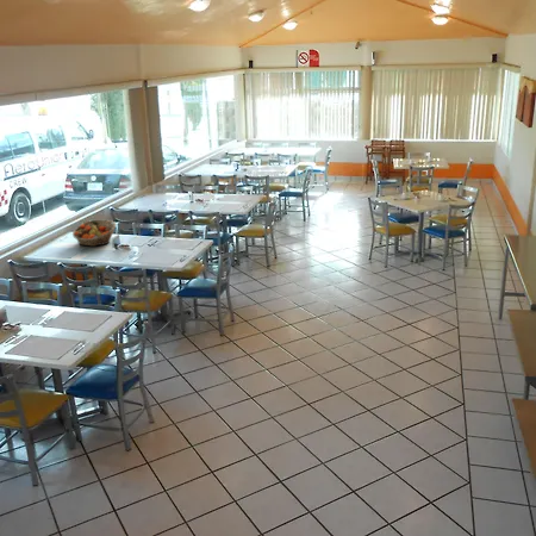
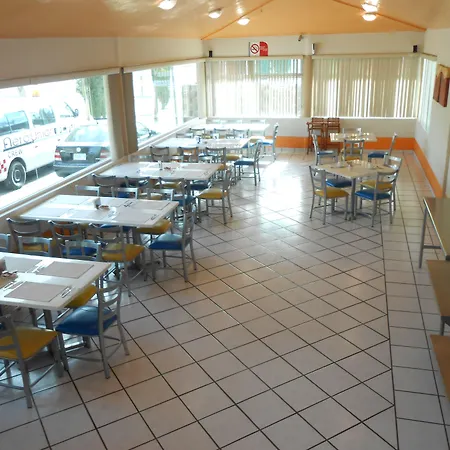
- fruit basket (94, 232)
